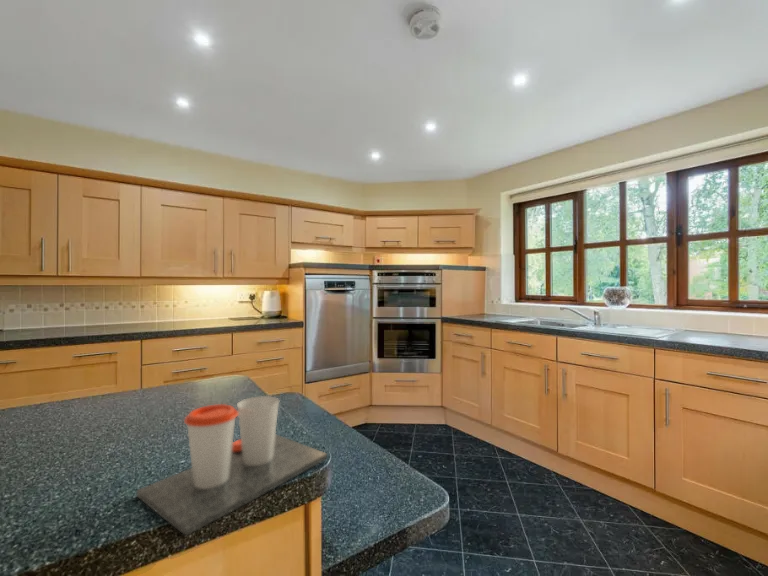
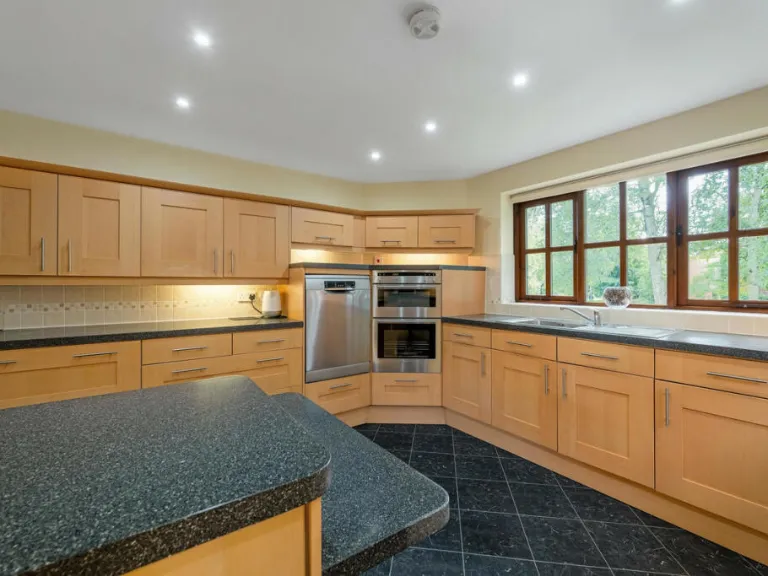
- cup (232, 437)
